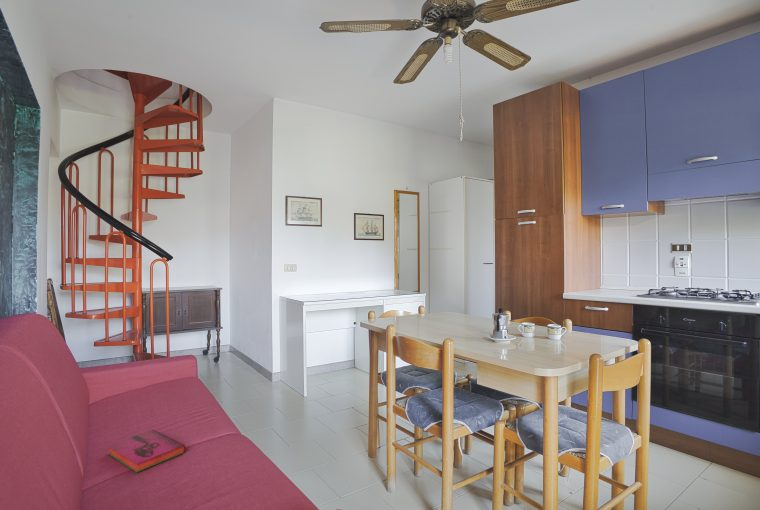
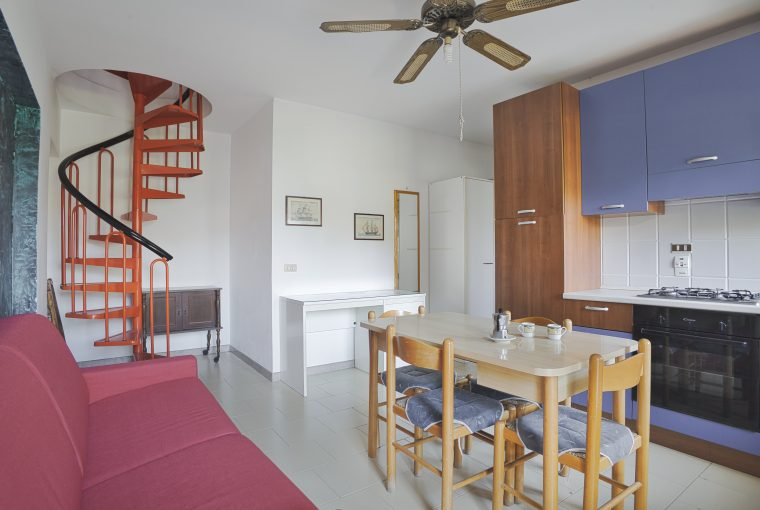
- hardback book (146, 448)
